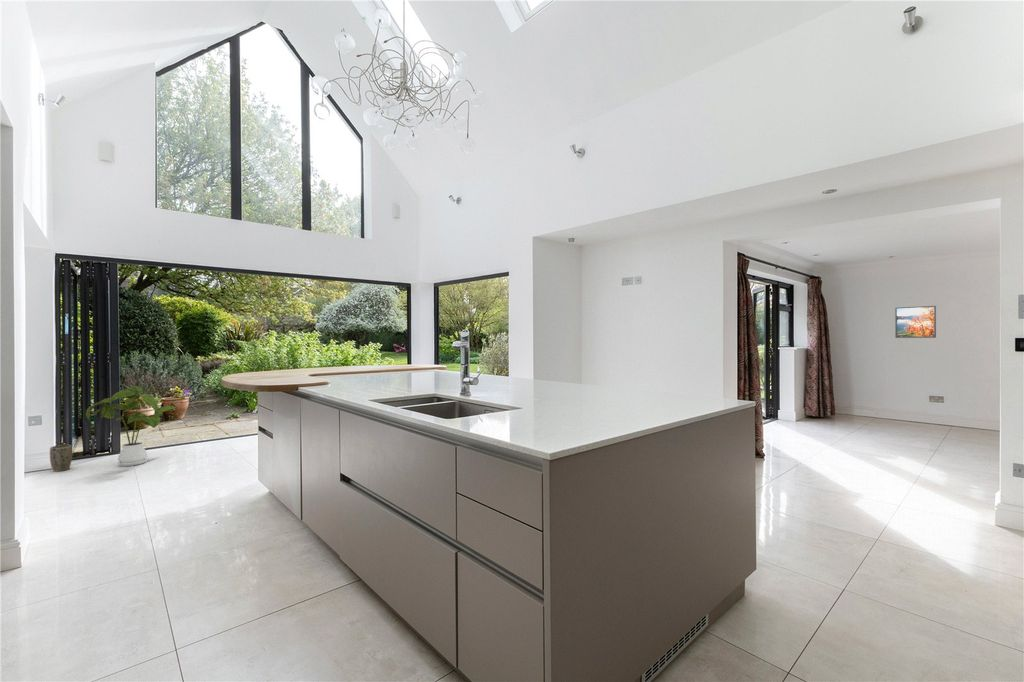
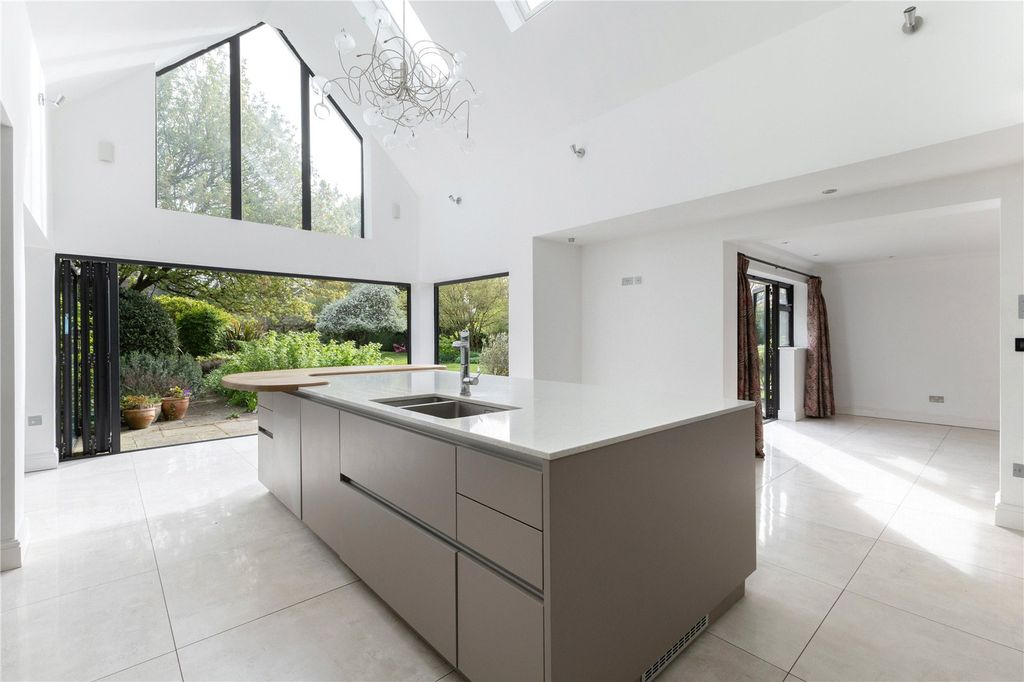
- plant pot (61, 458)
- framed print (915, 322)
- house plant (140, 425)
